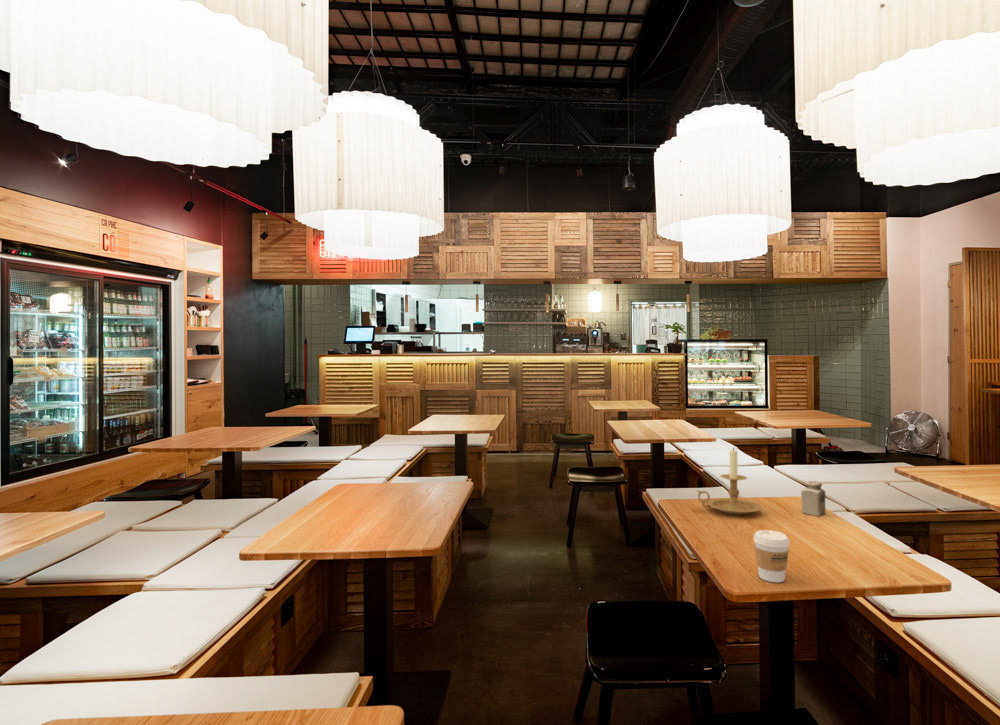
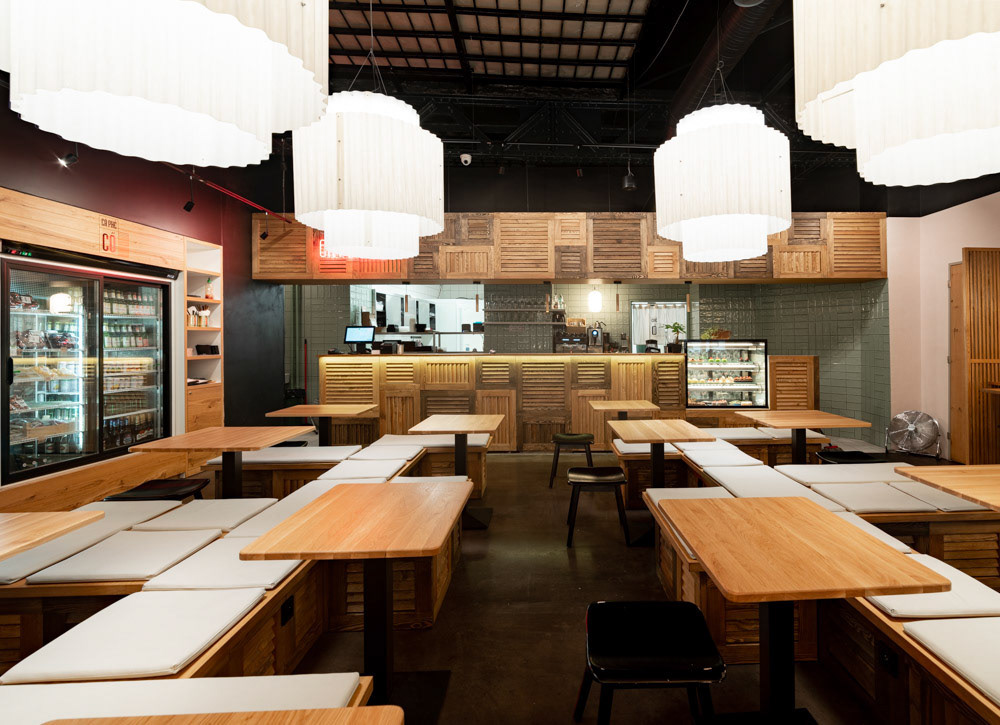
- candle holder (733, 479)
- salt shaker (813, 497)
- coffee cup (771, 555)
